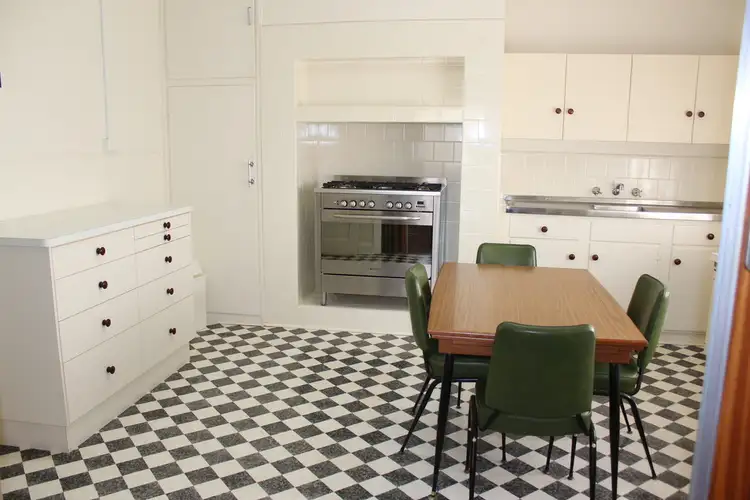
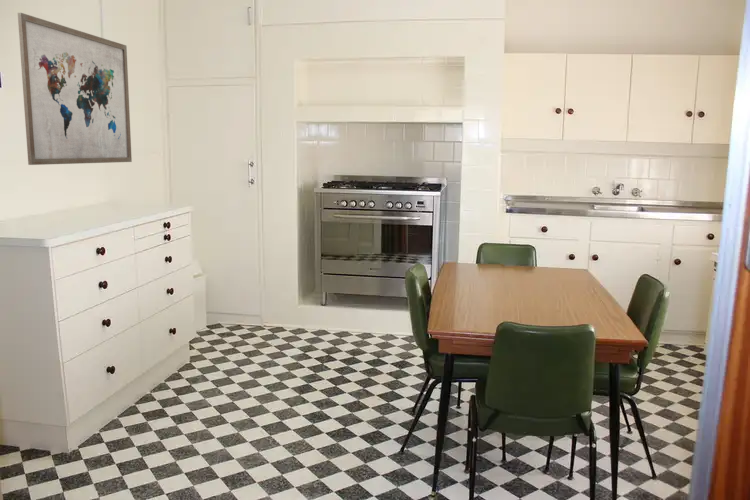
+ wall art (83, 98)
